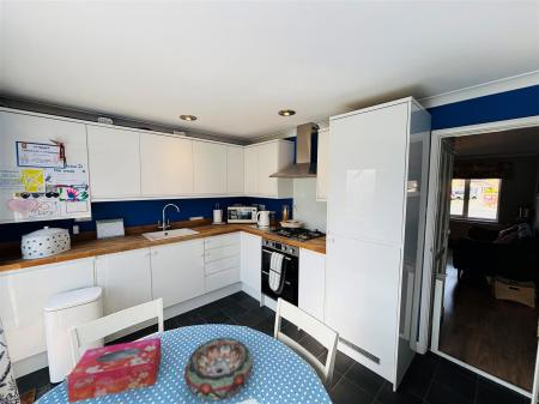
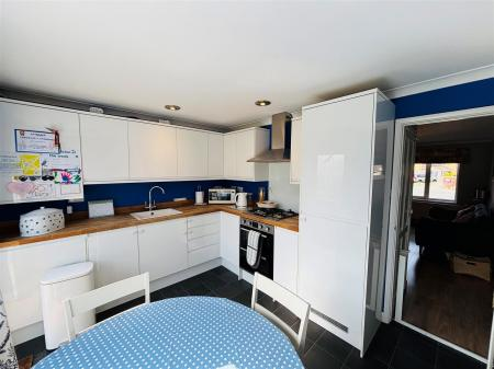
- decorative bowl (219, 364)
- tissue box (120, 366)
